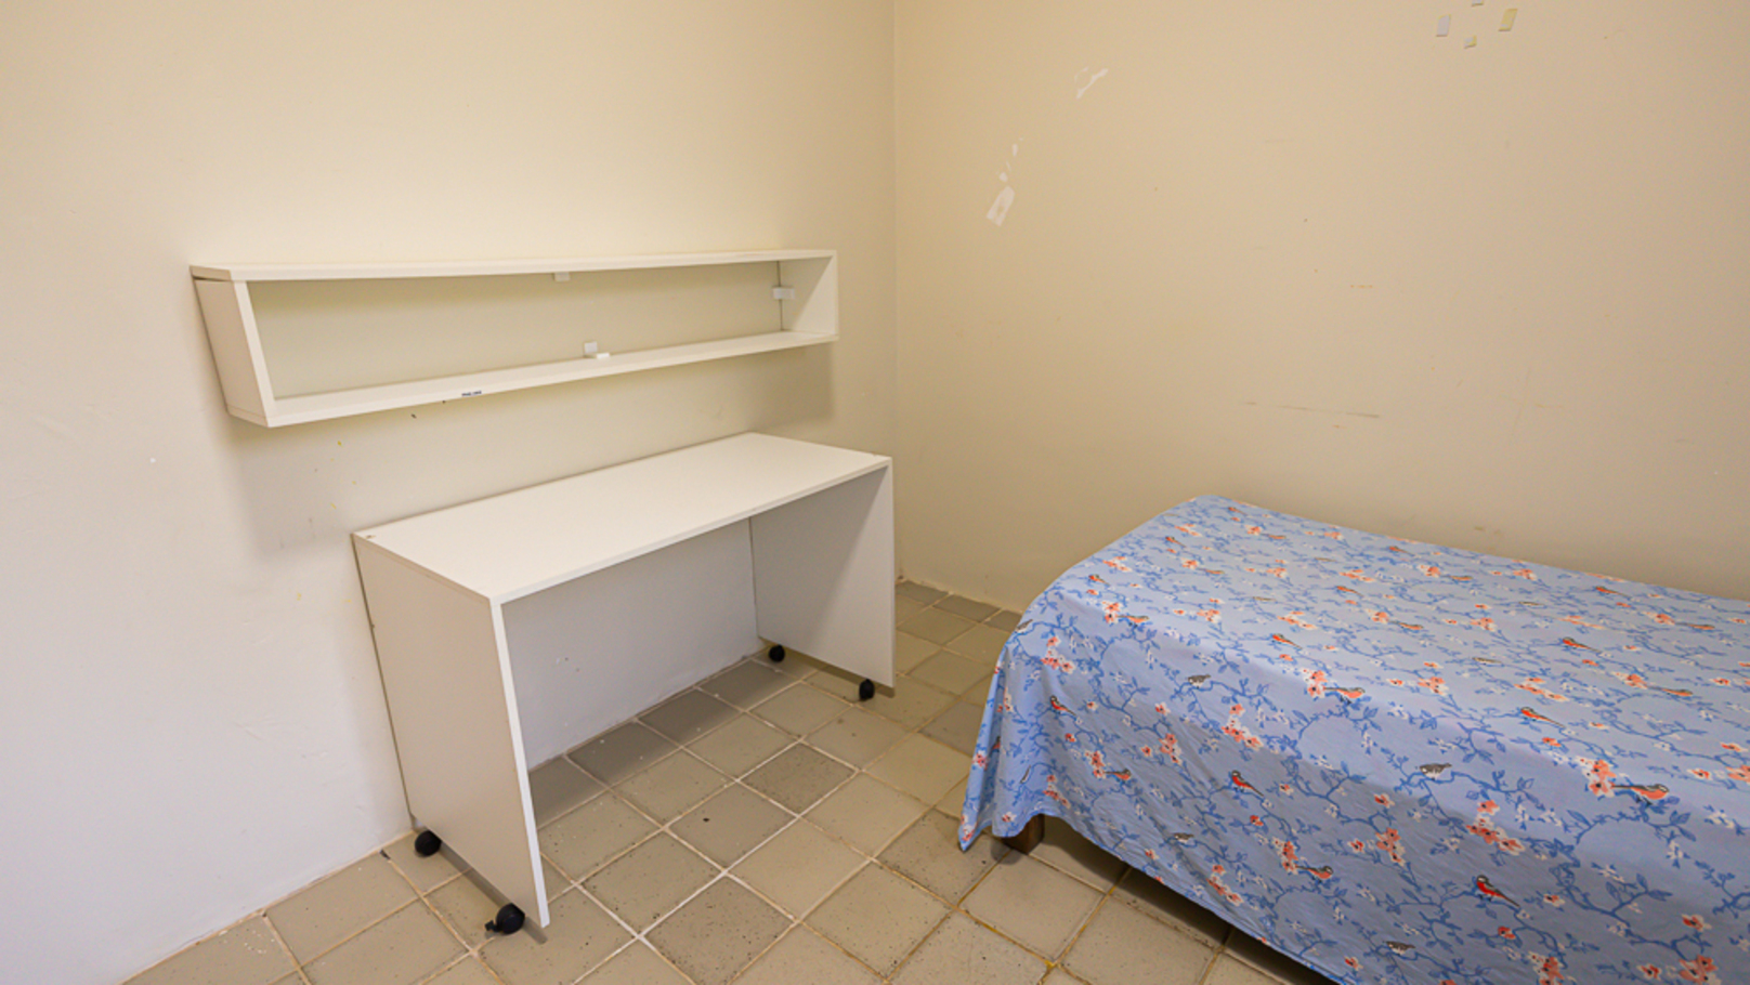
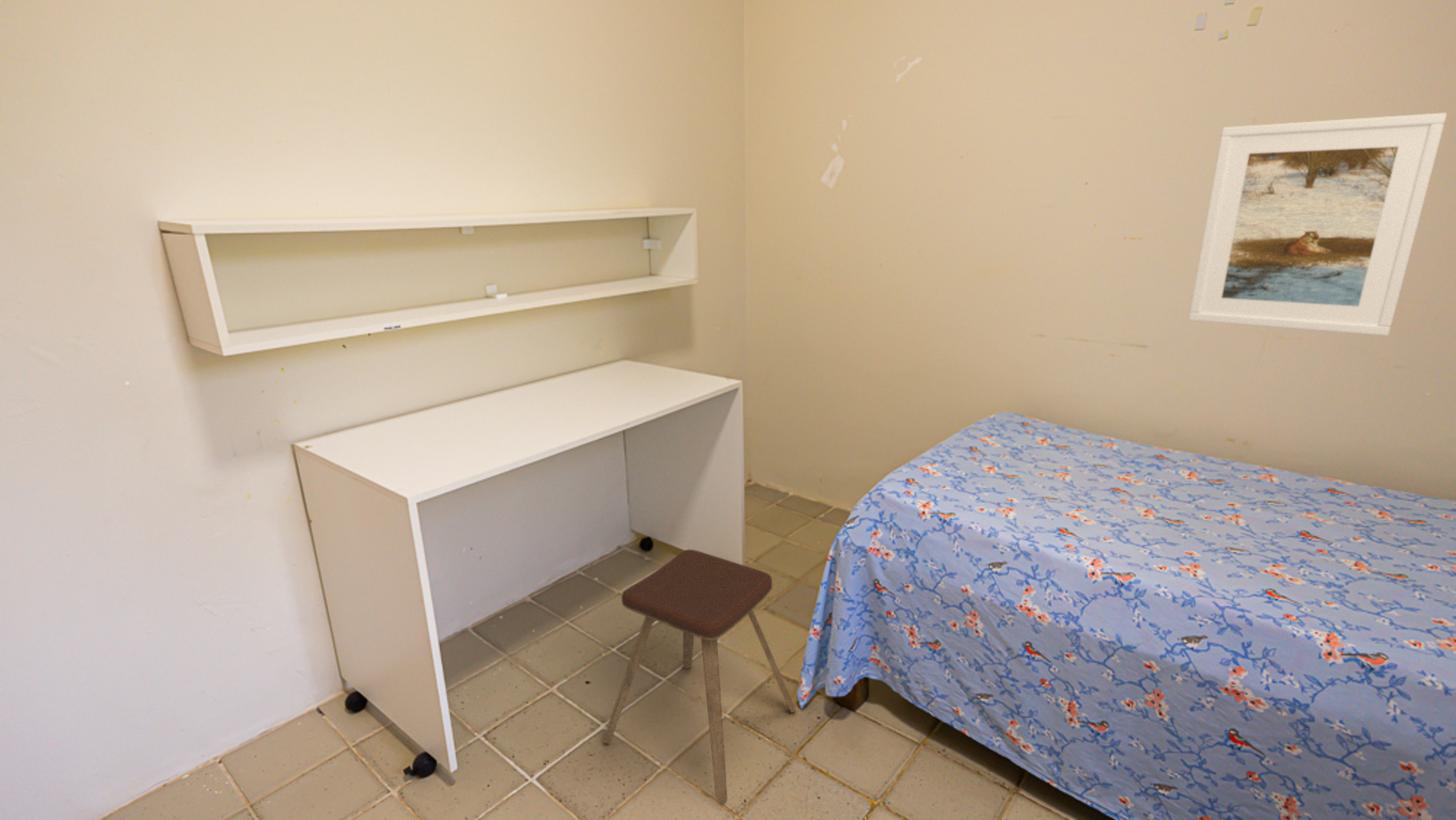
+ music stool (703, 657)
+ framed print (1303, 228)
